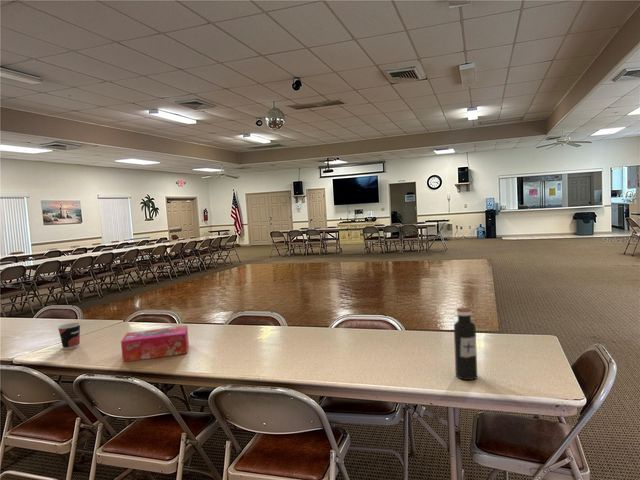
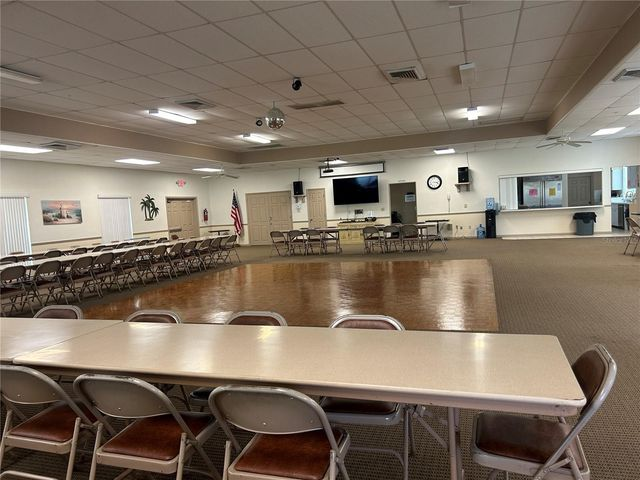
- water bottle (465, 342)
- cup (70, 336)
- tissue box (156, 342)
